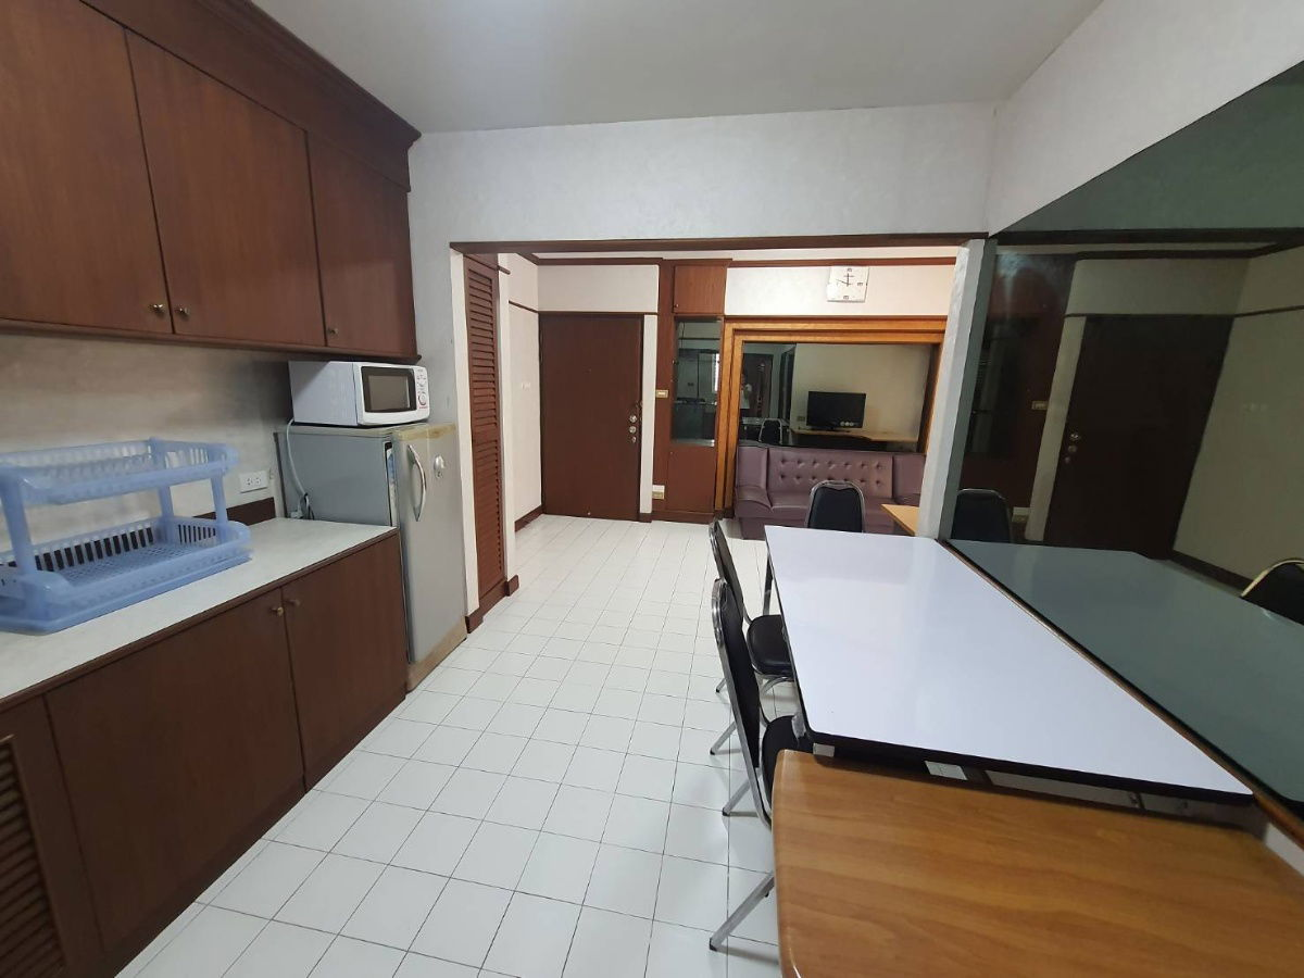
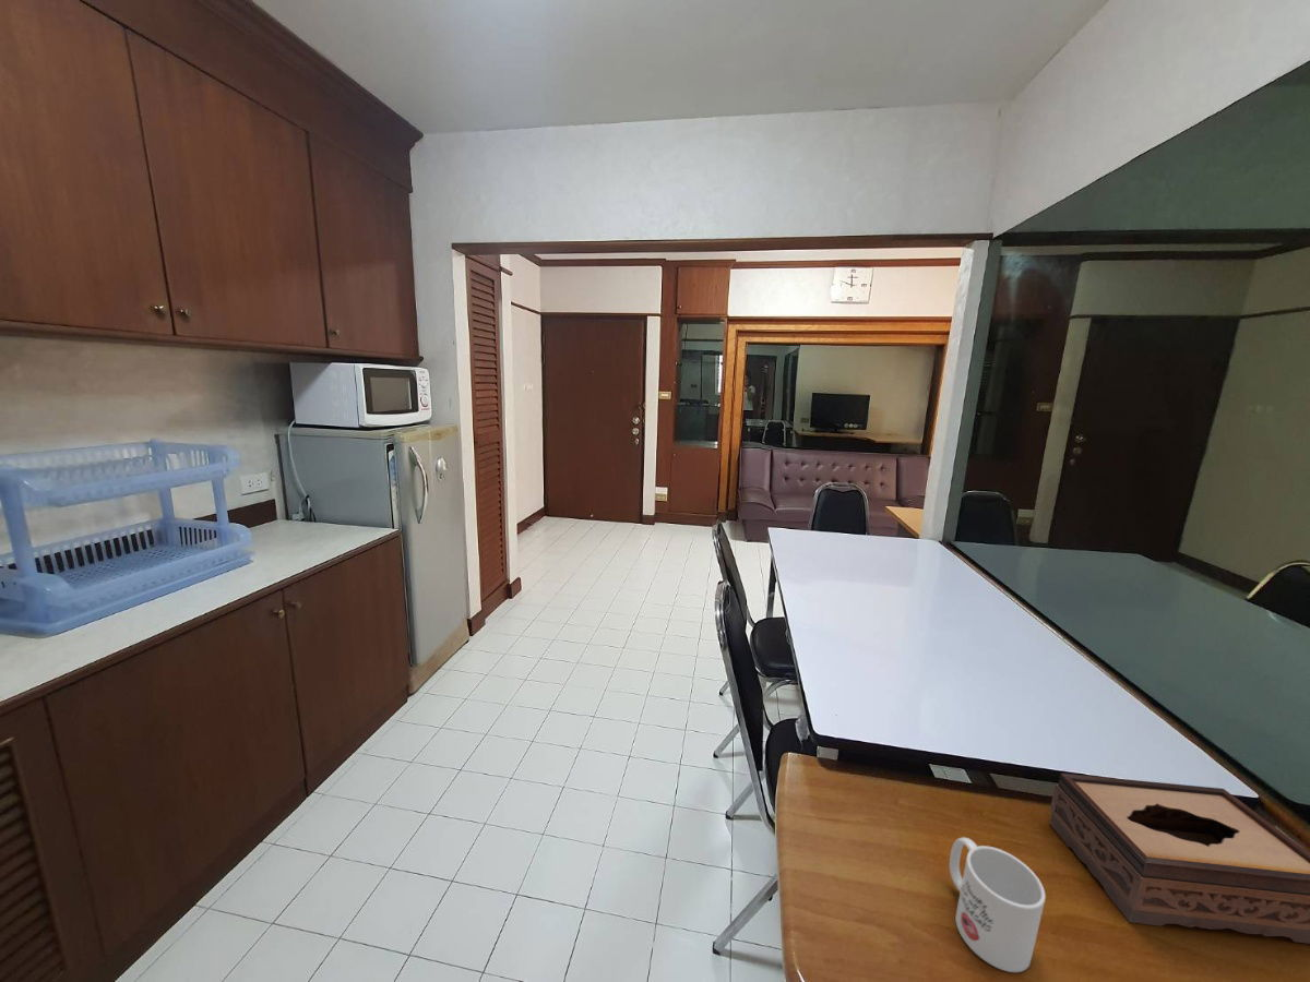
+ tissue box (1180, 850)
+ mug (987, 891)
